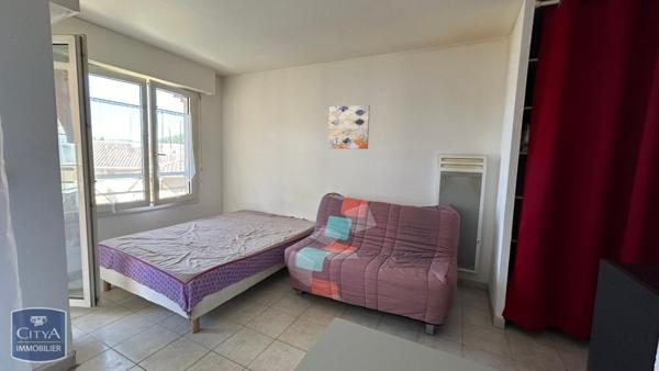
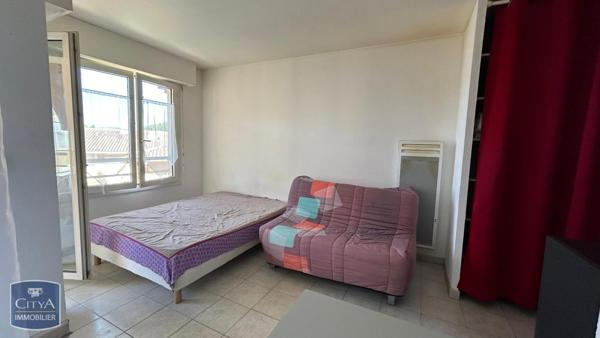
- wall art (348, 127)
